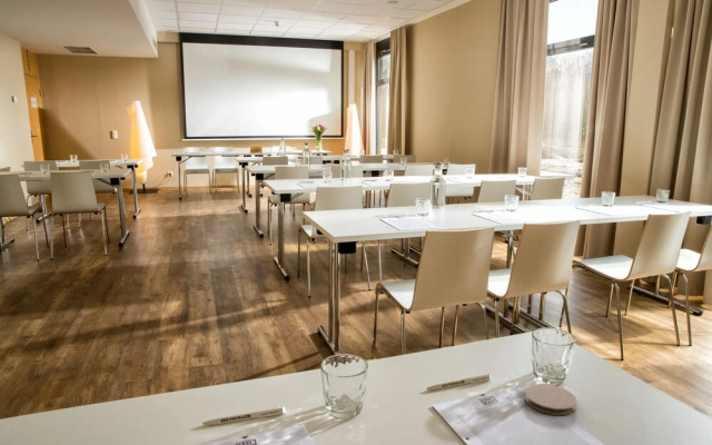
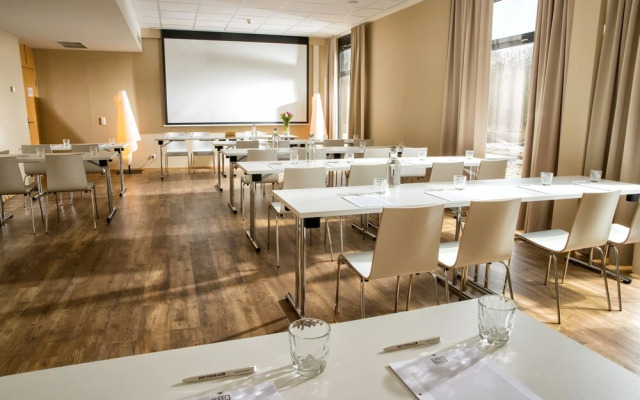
- coaster (550, 398)
